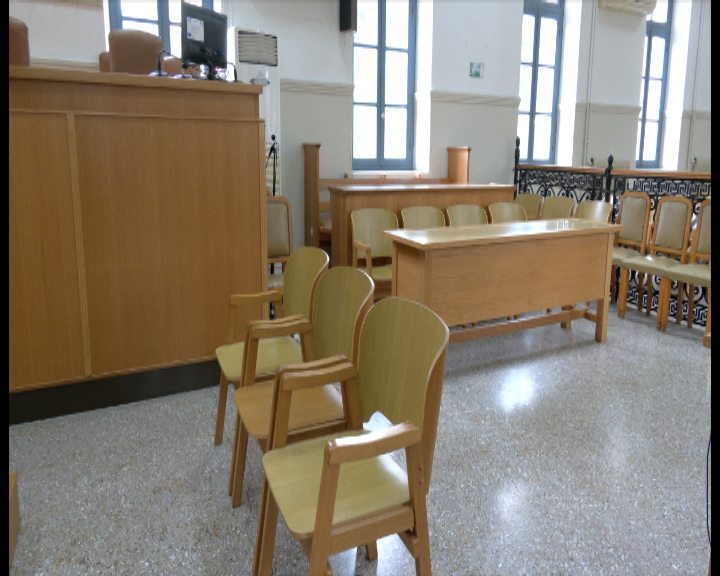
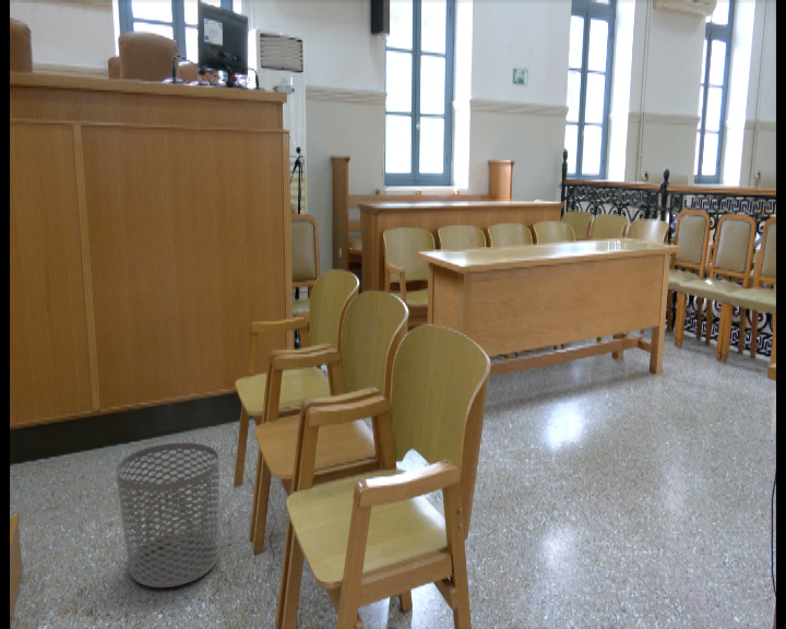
+ waste bin (171, 513)
